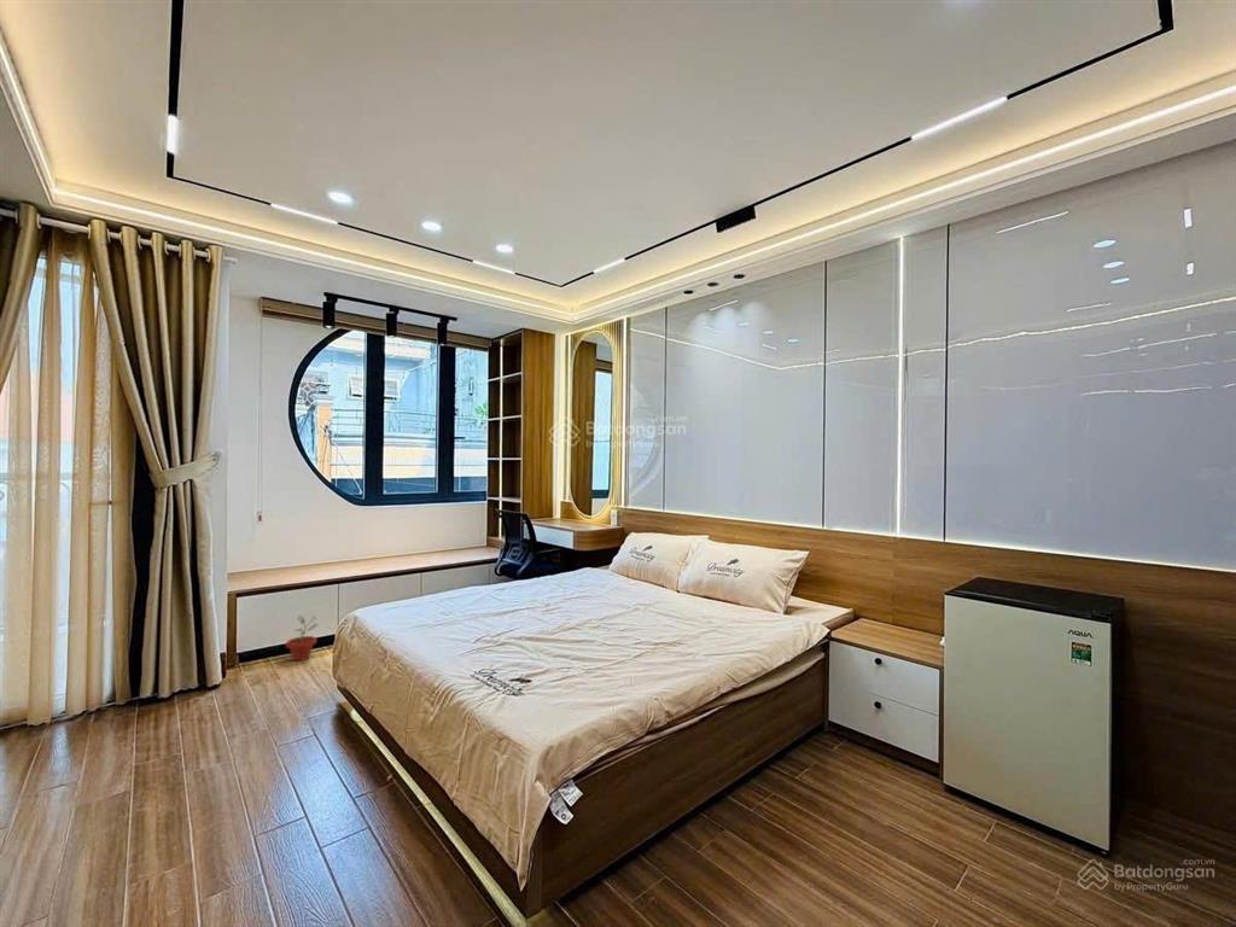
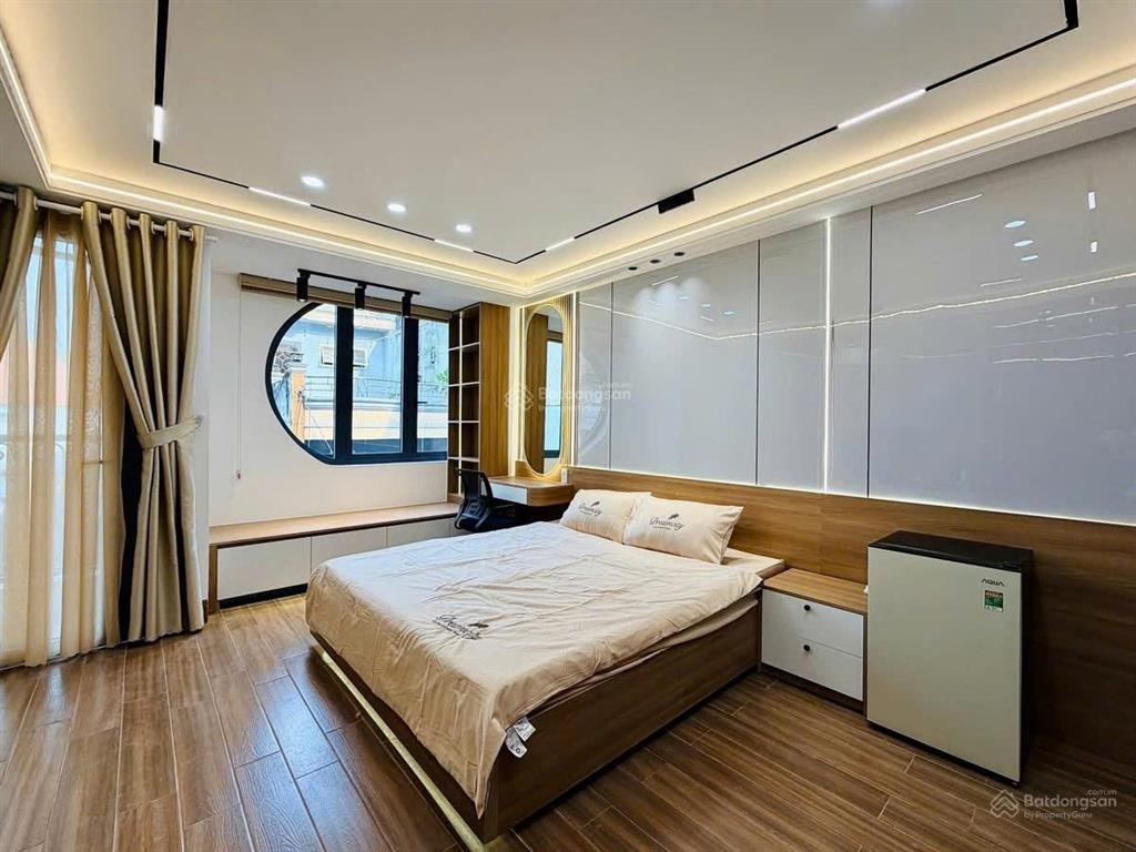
- potted plant (302, 636)
